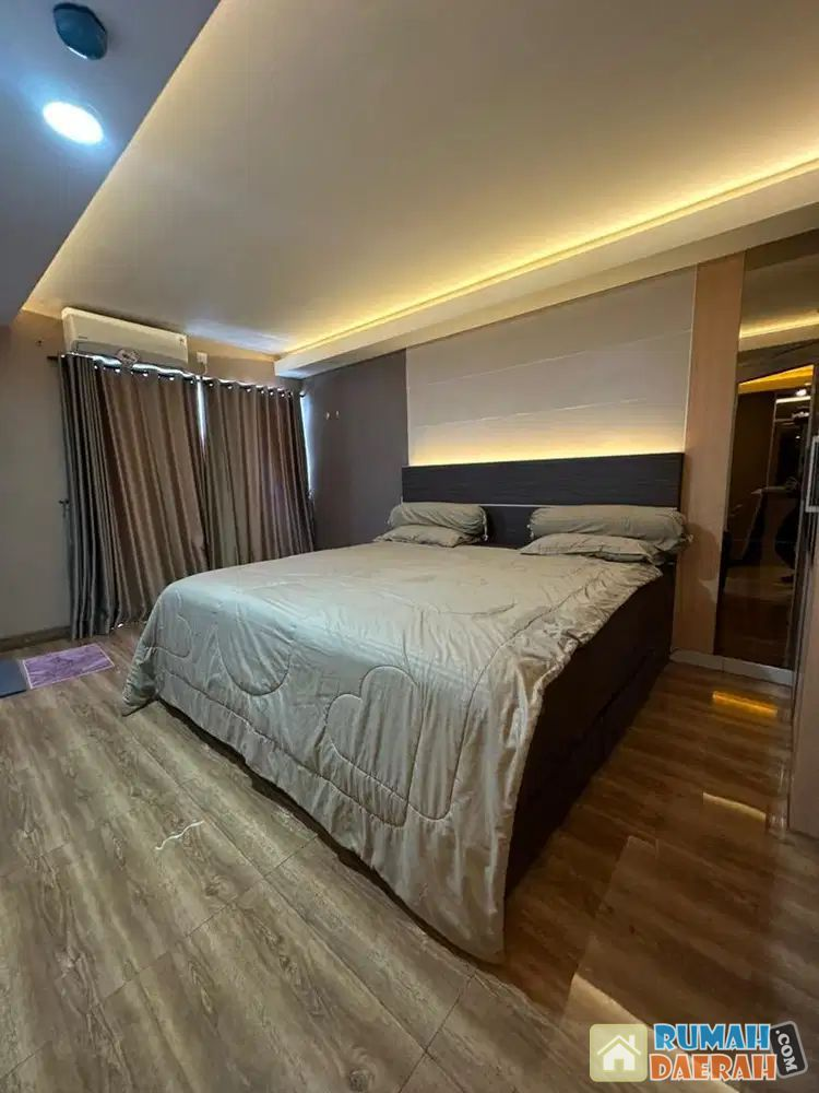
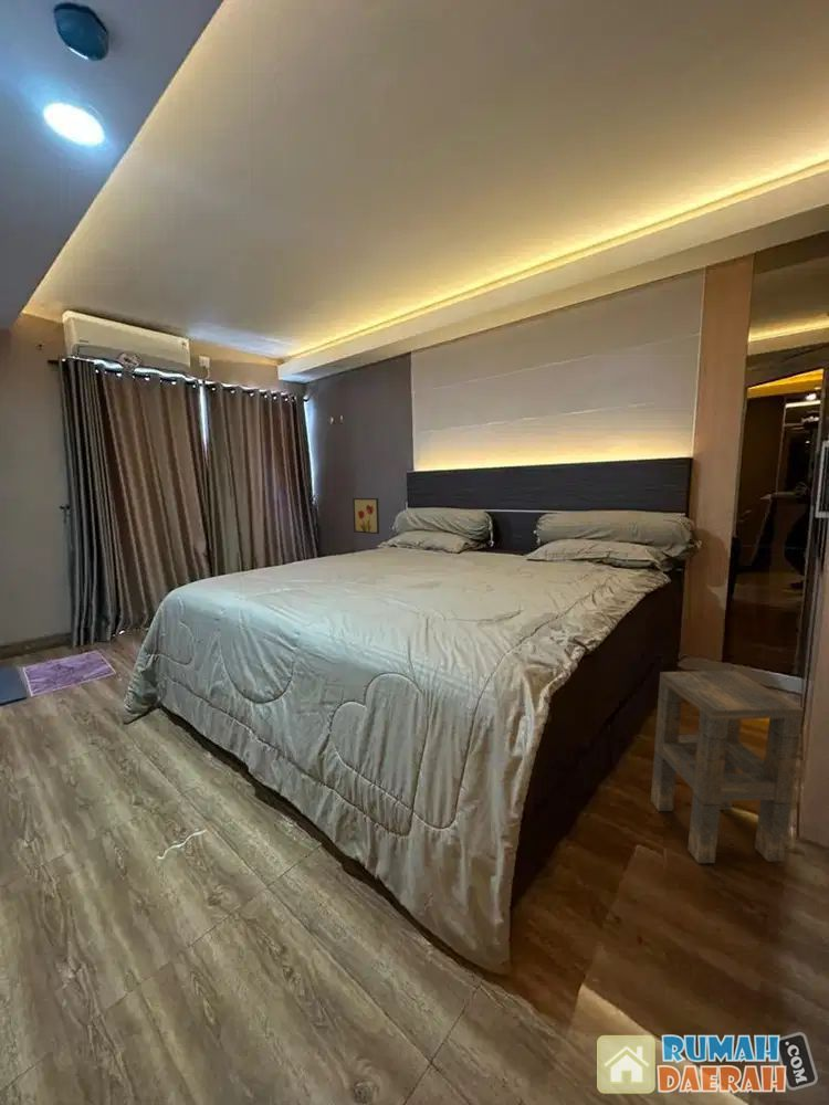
+ side table (717, 760)
+ wall art (366, 515)
